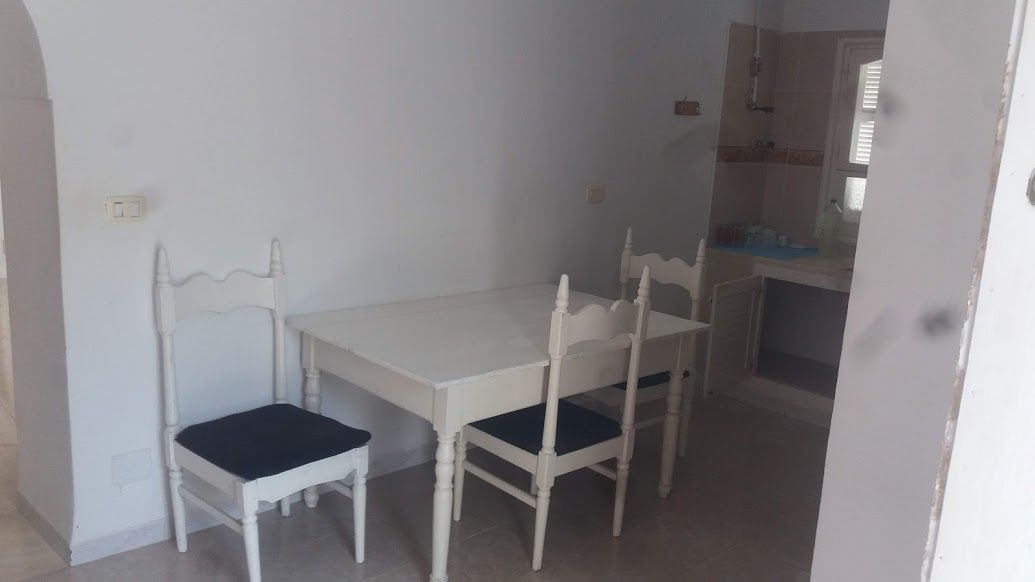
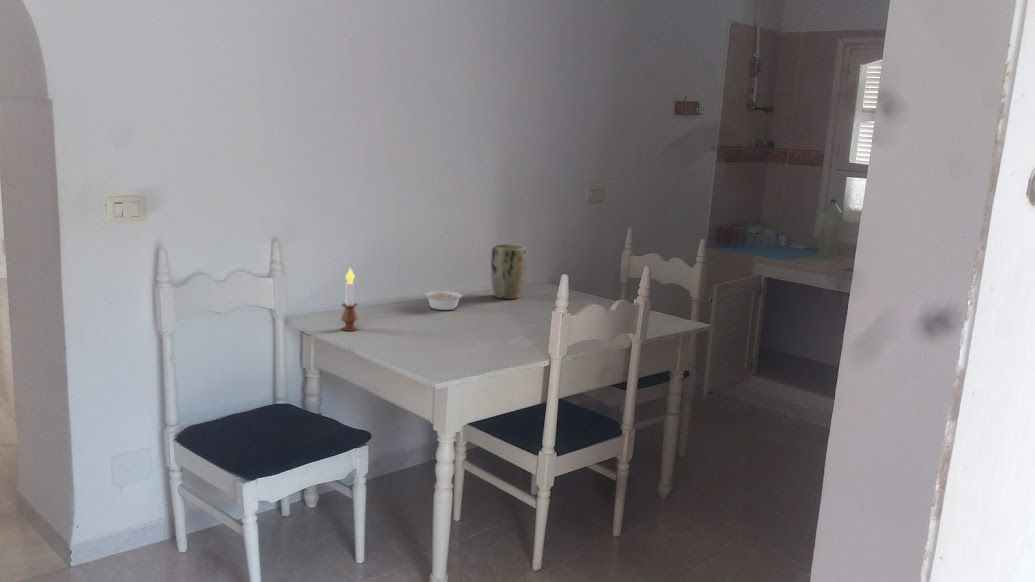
+ candle (349, 298)
+ legume (444, 299)
+ plant pot (507, 271)
